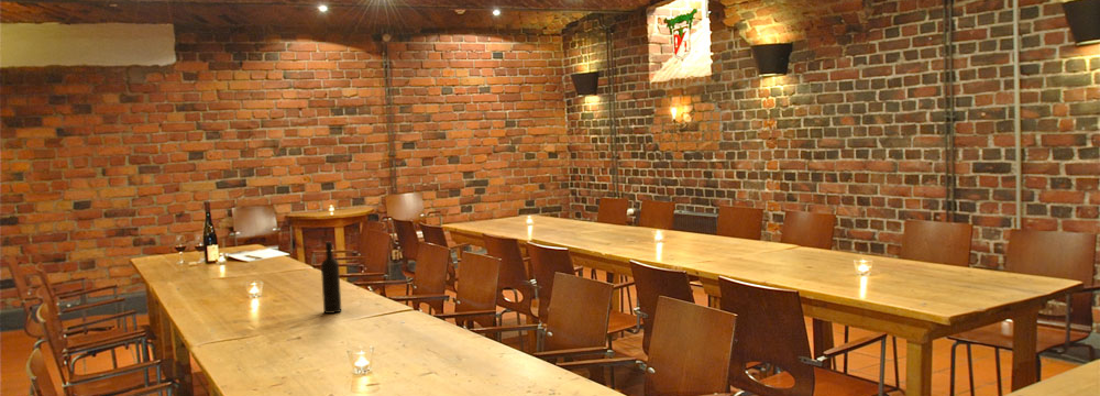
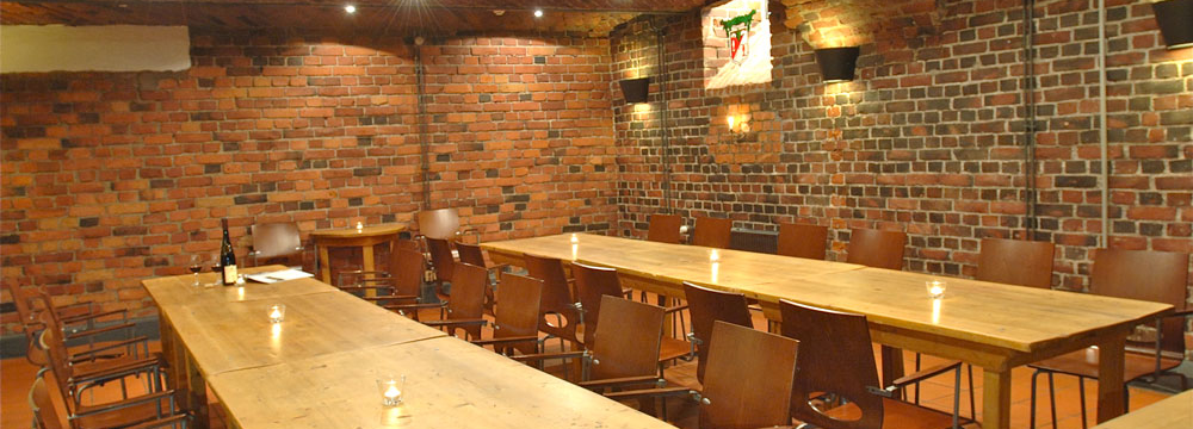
- wine bottle (330, 276)
